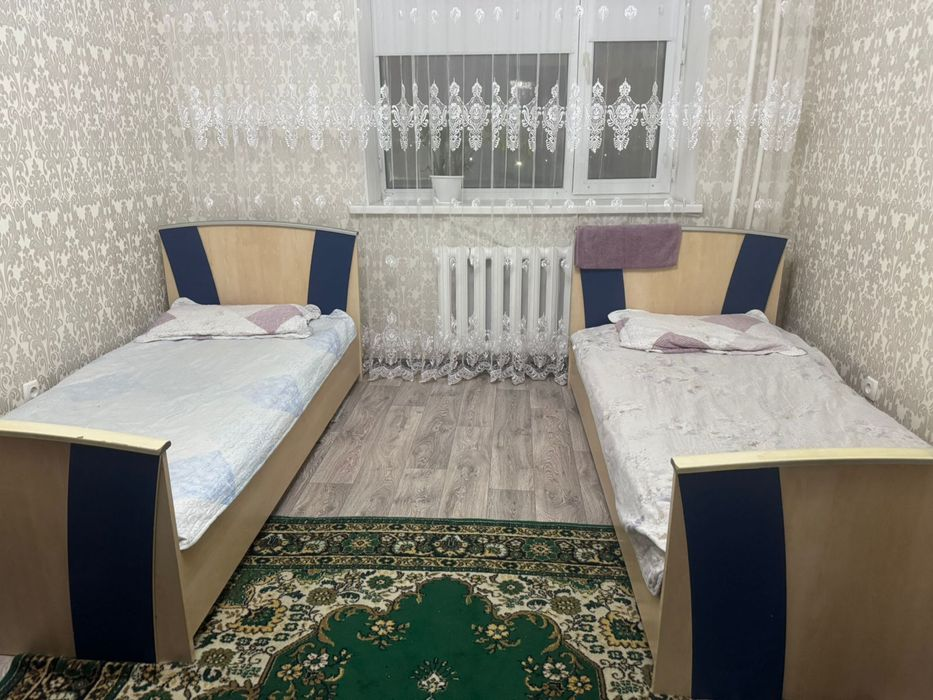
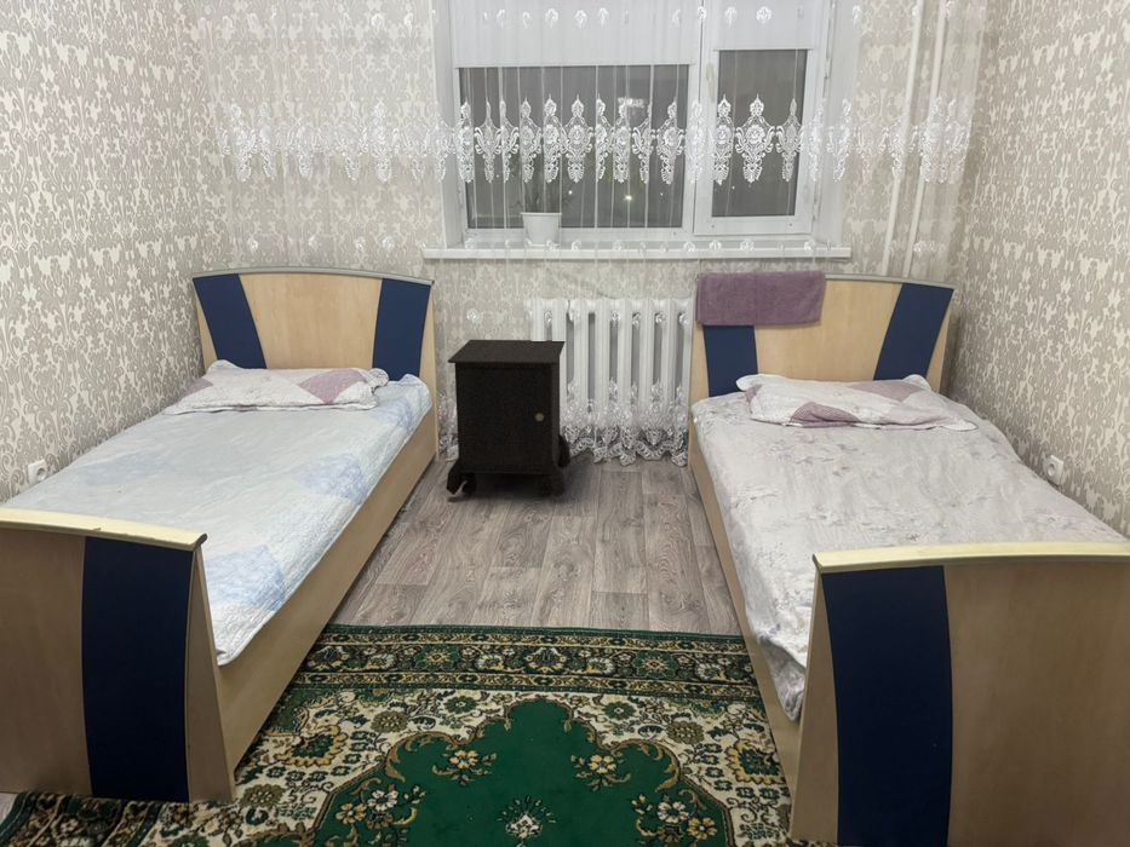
+ nightstand (511, 415)
